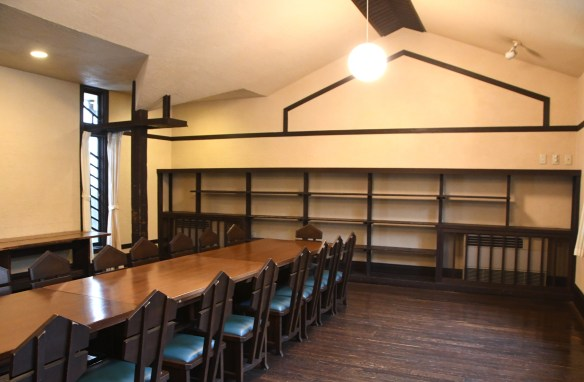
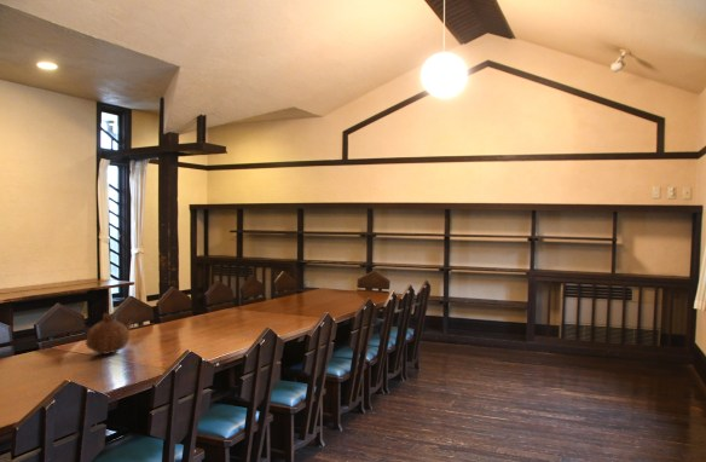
+ teapot (110, 333)
